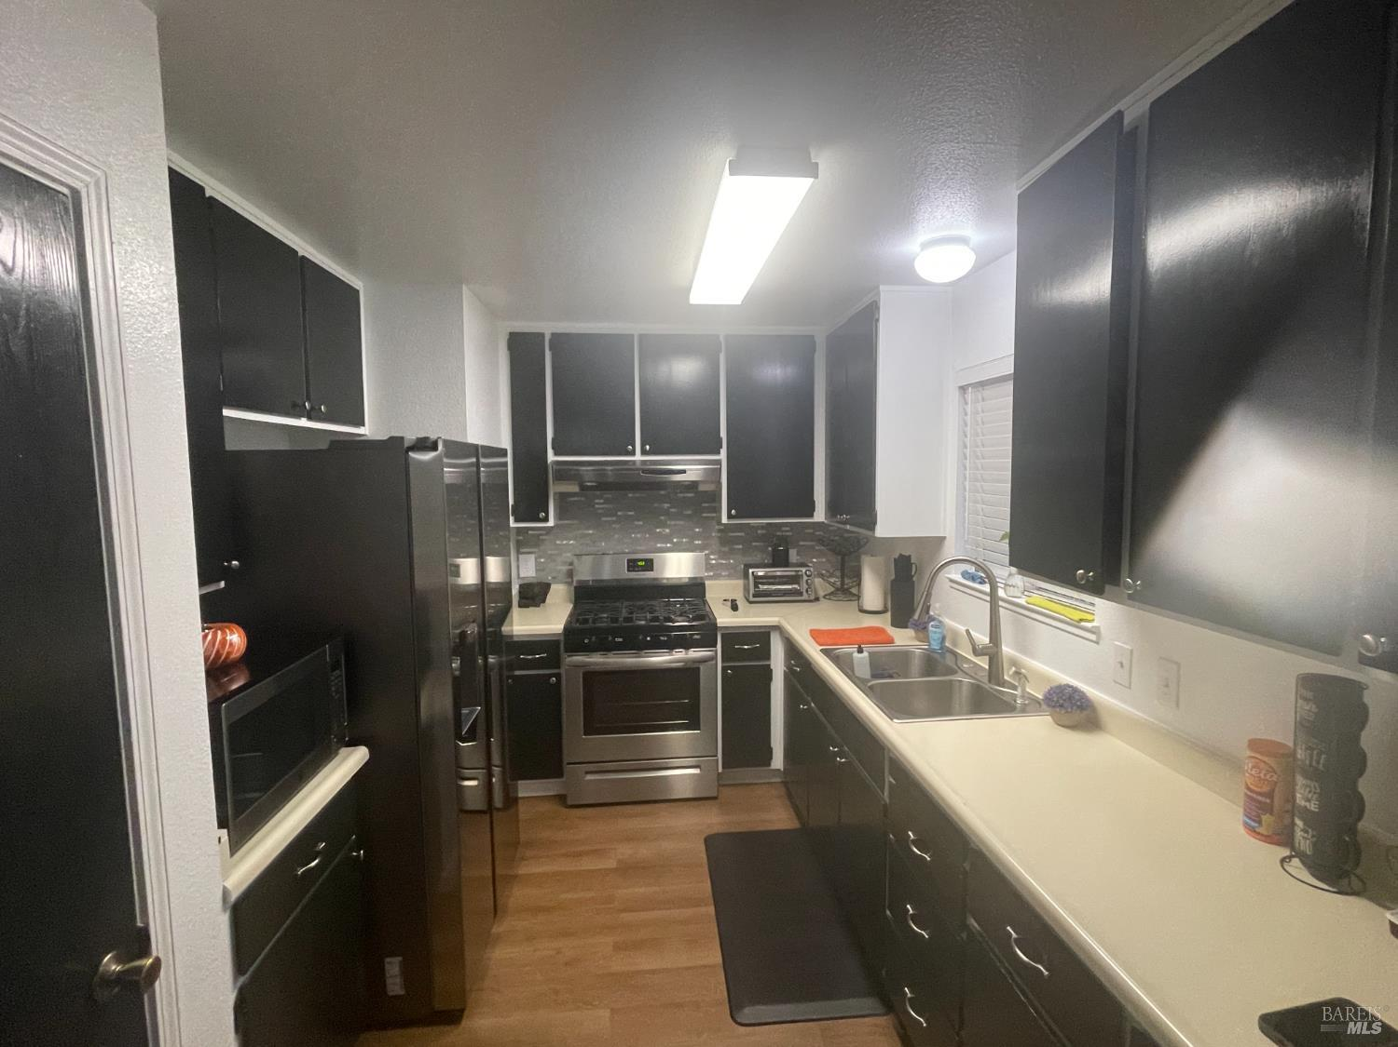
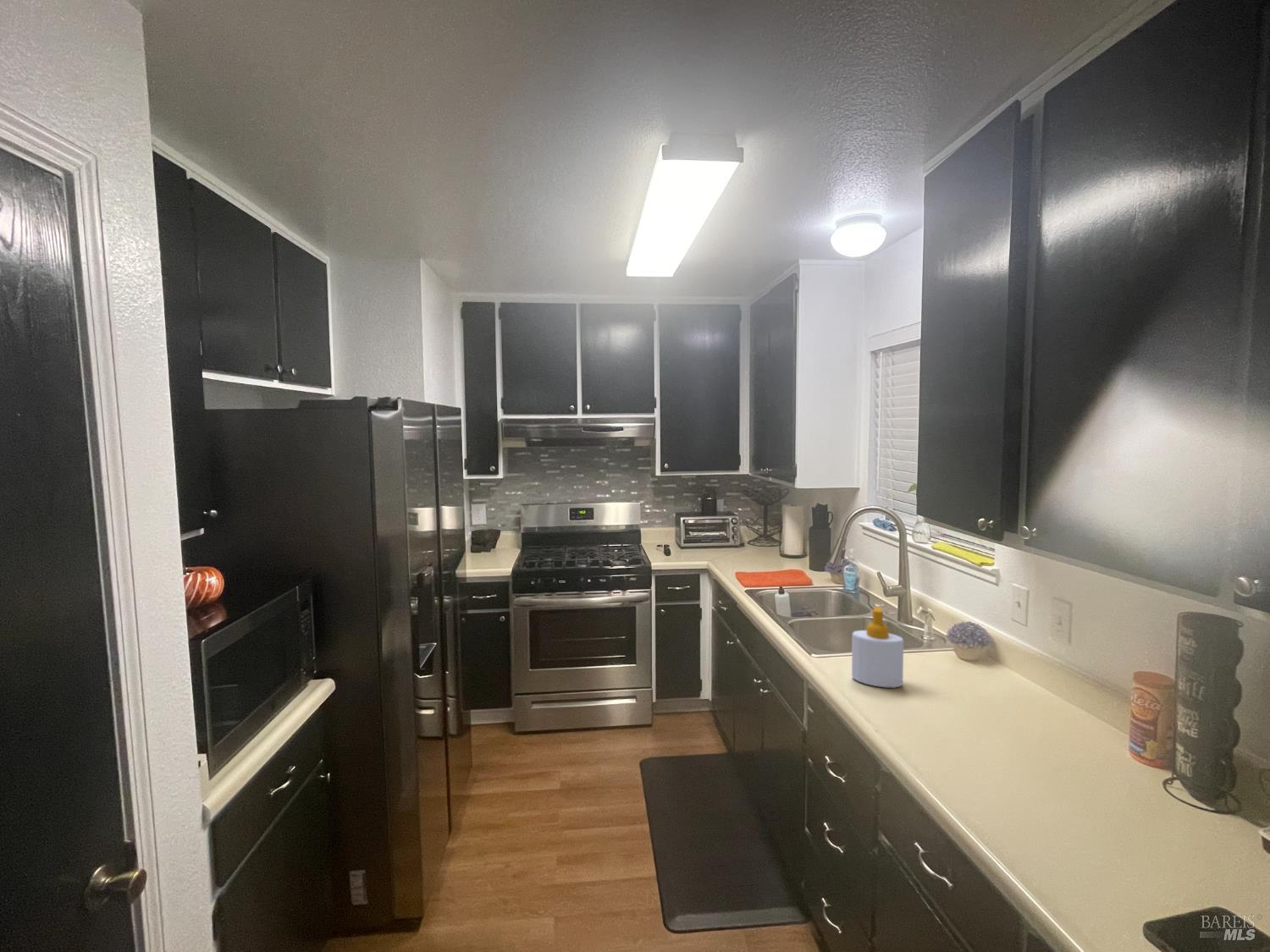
+ soap bottle (877, 646)
